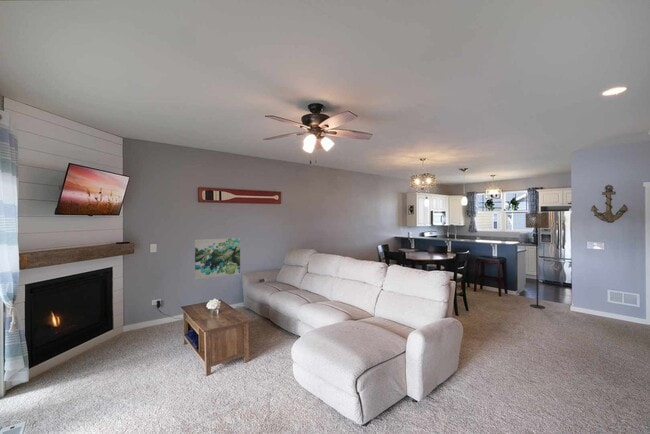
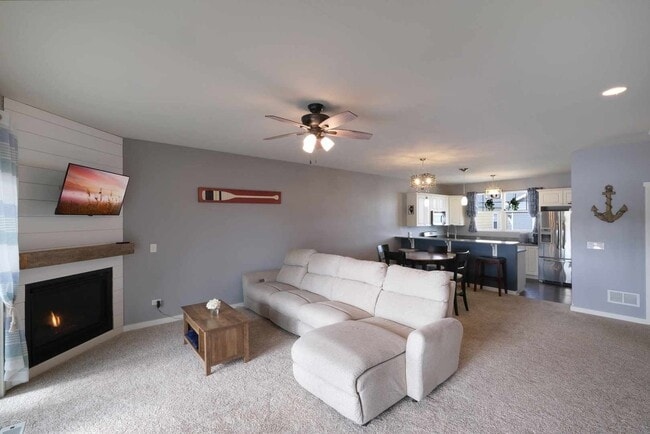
- floor lamp (536, 259)
- wall art (218, 257)
